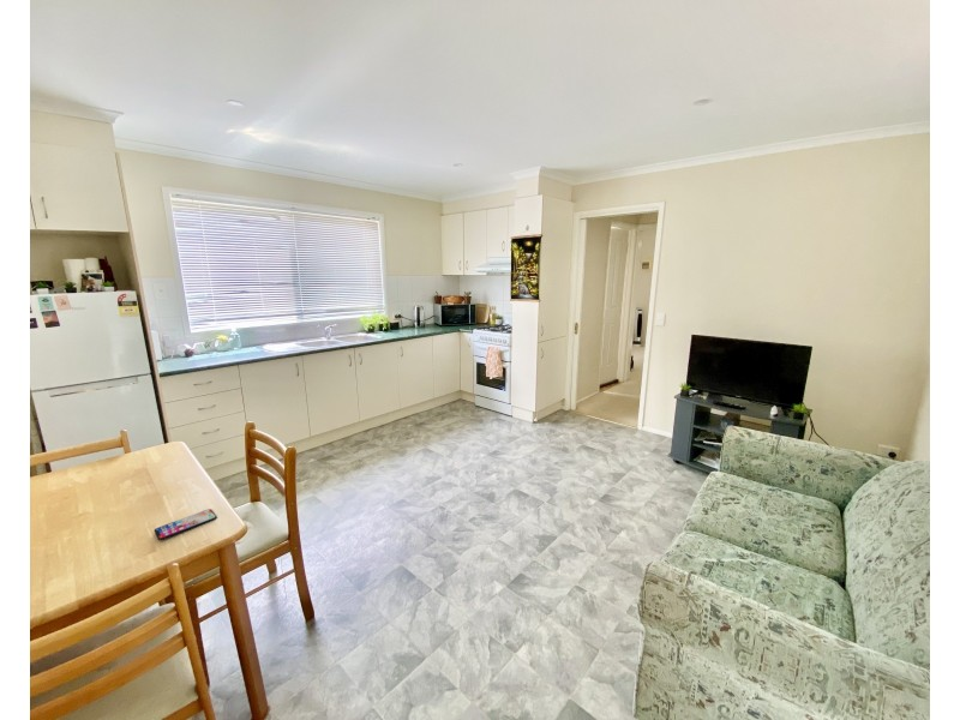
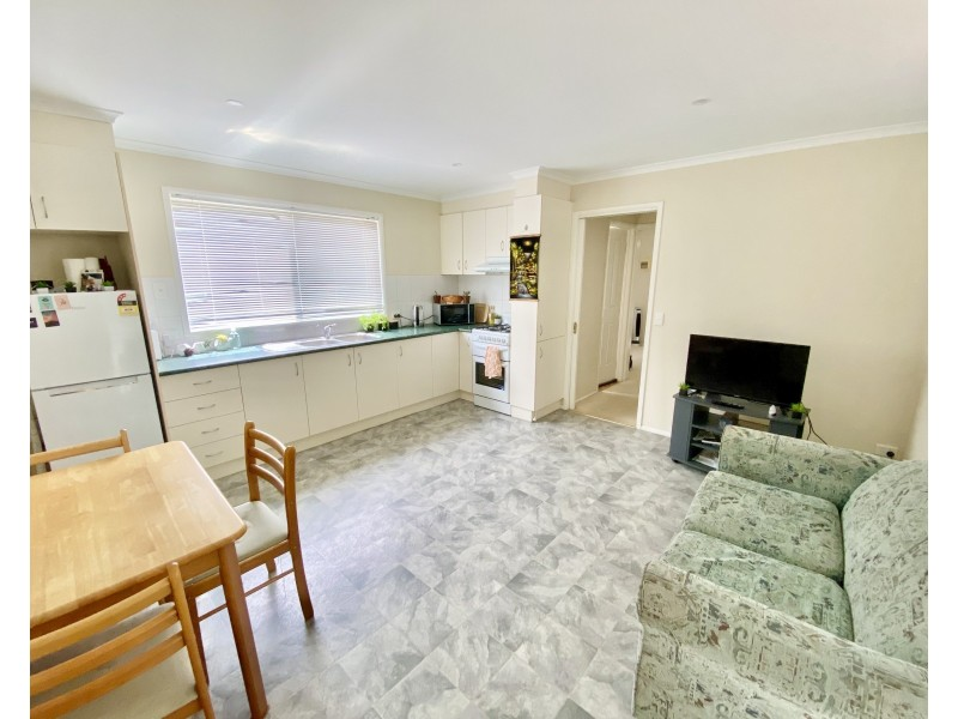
- smartphone (186, 523)
